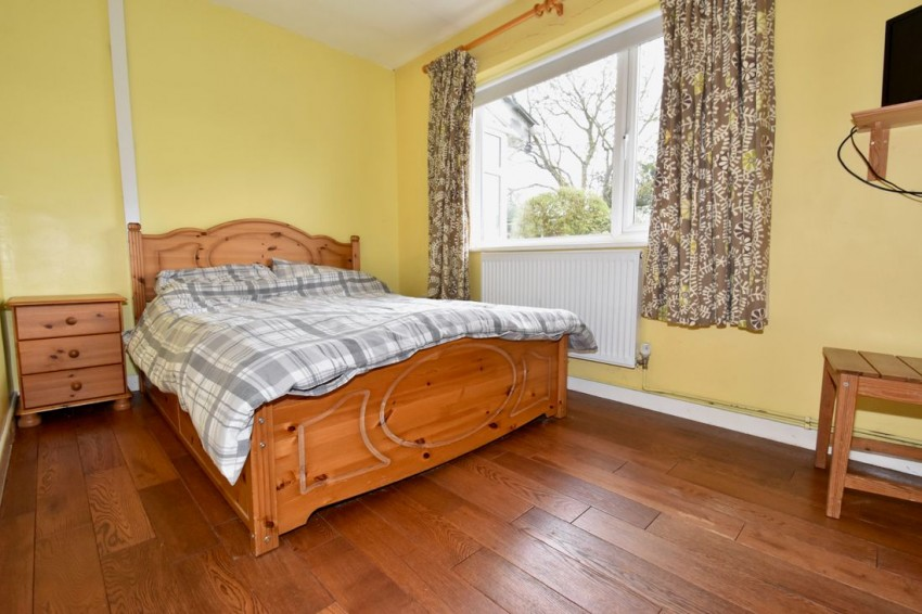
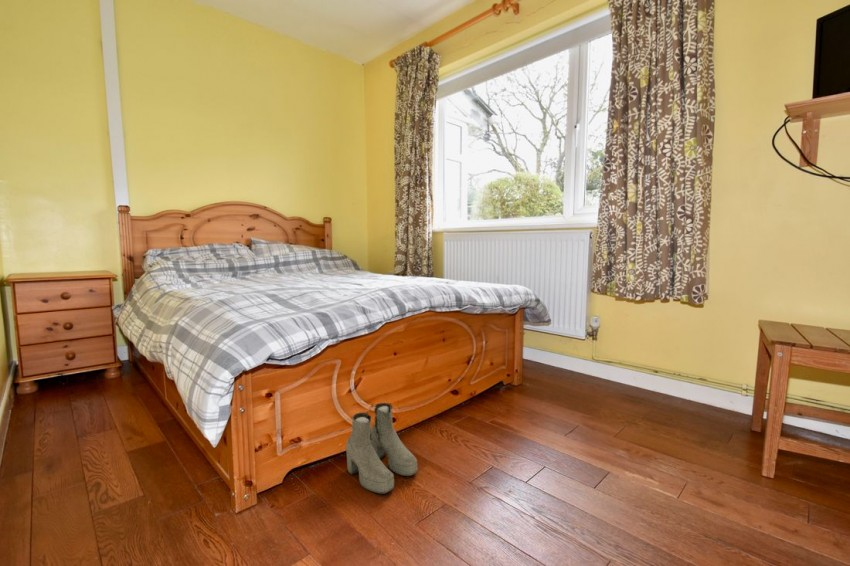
+ boots (381, 442)
